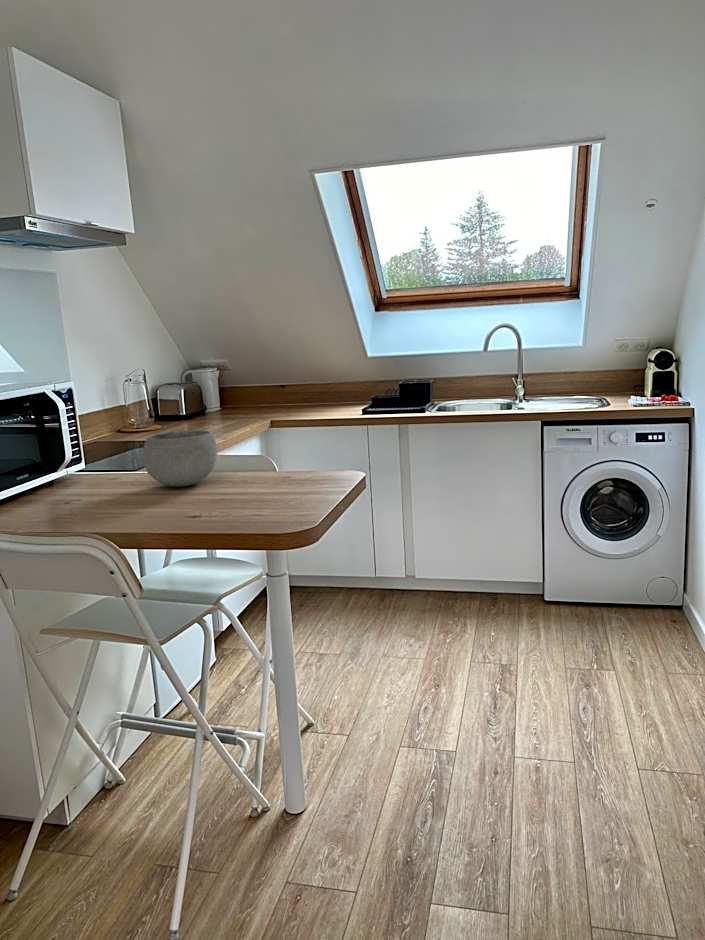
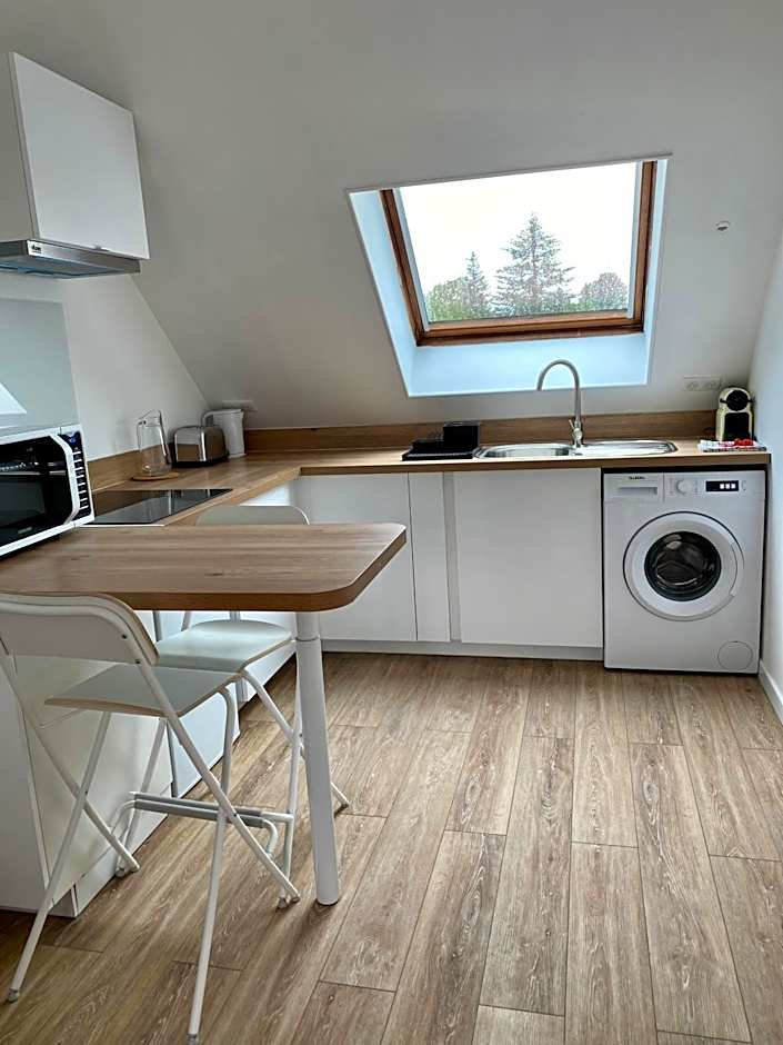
- bowl (181, 459)
